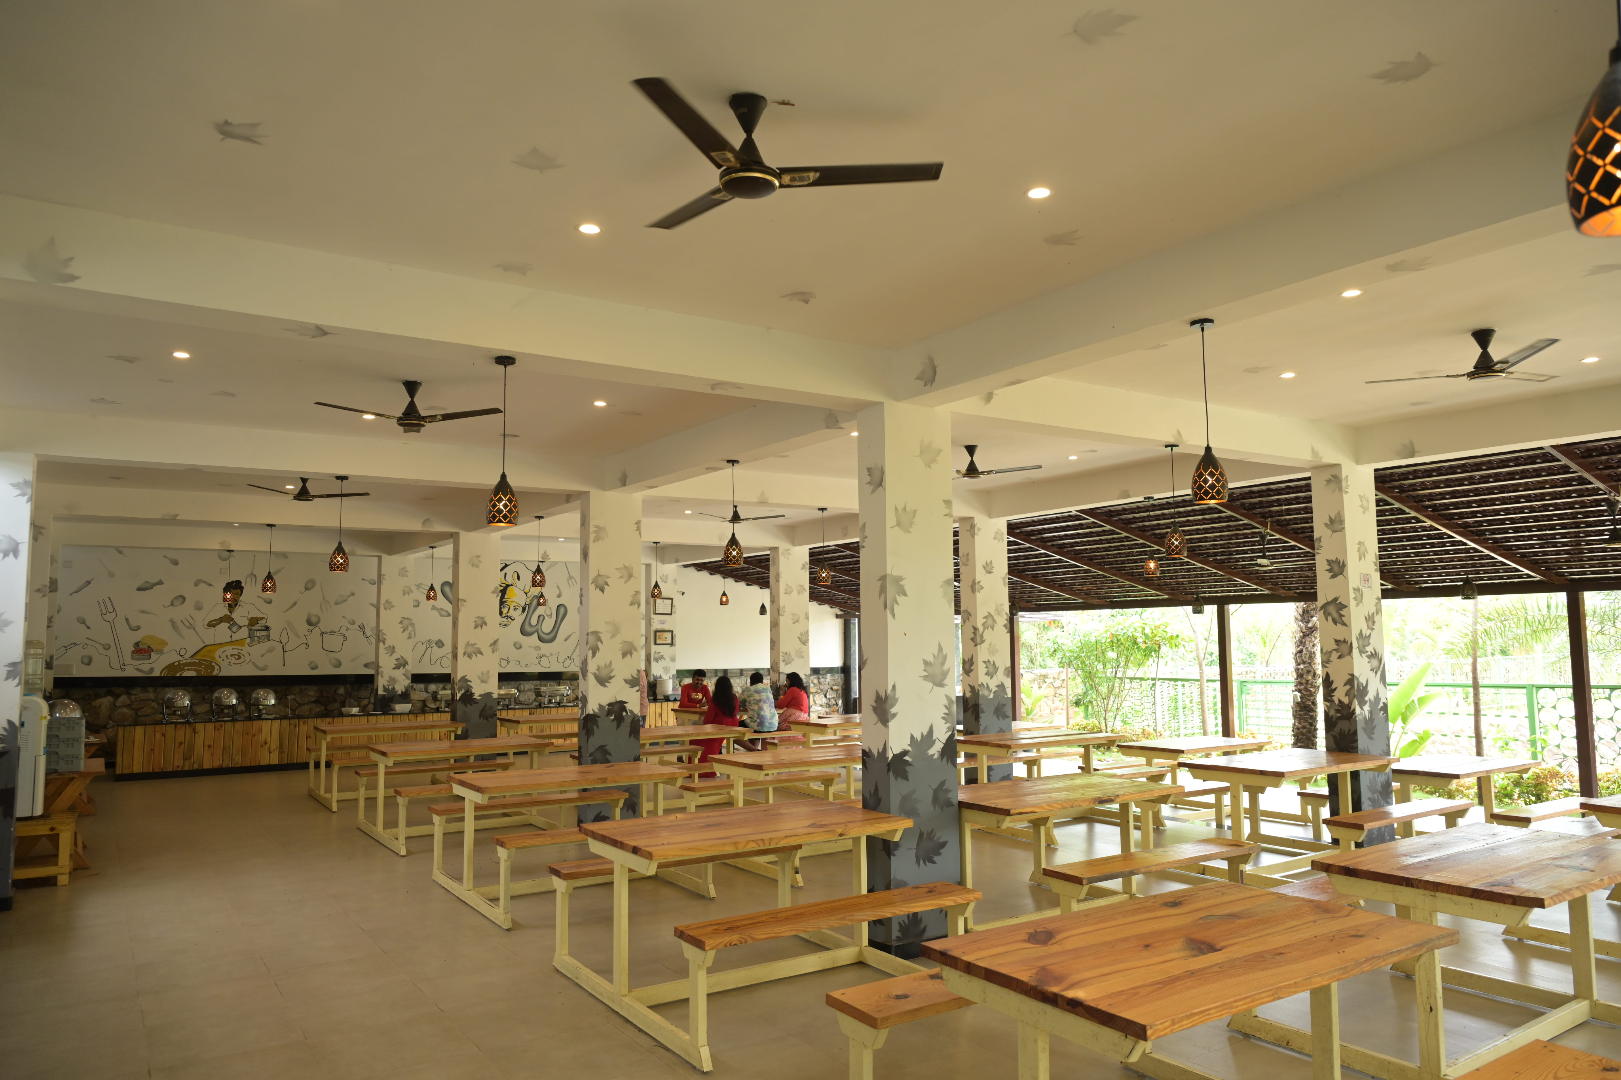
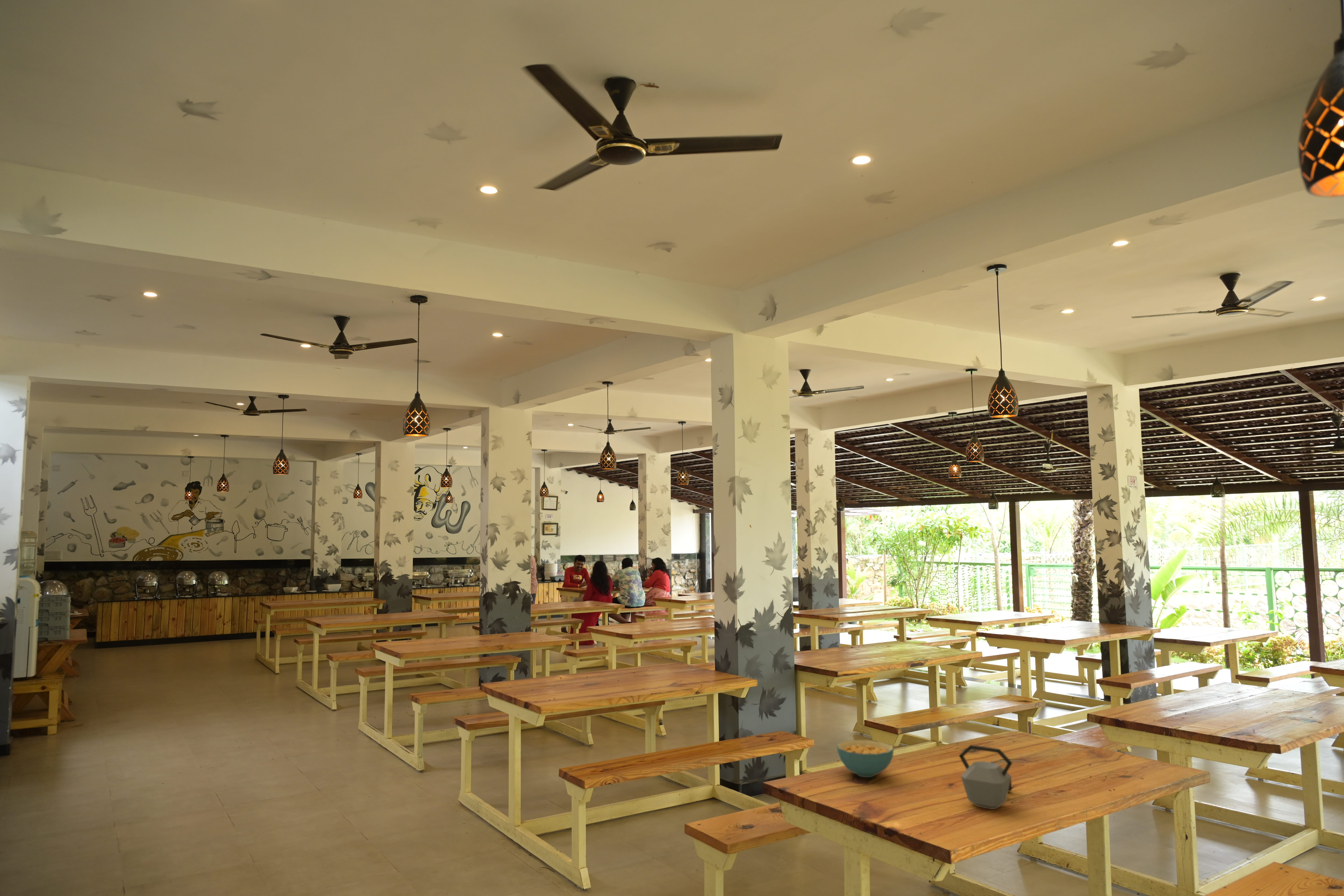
+ cereal bowl (865, 761)
+ kettle (993, 771)
